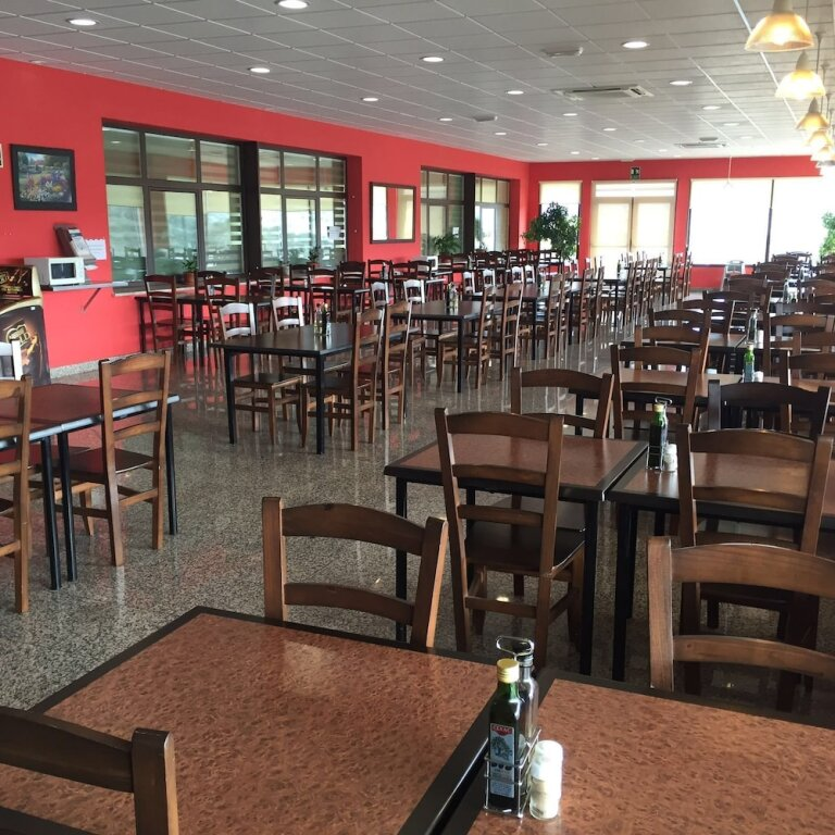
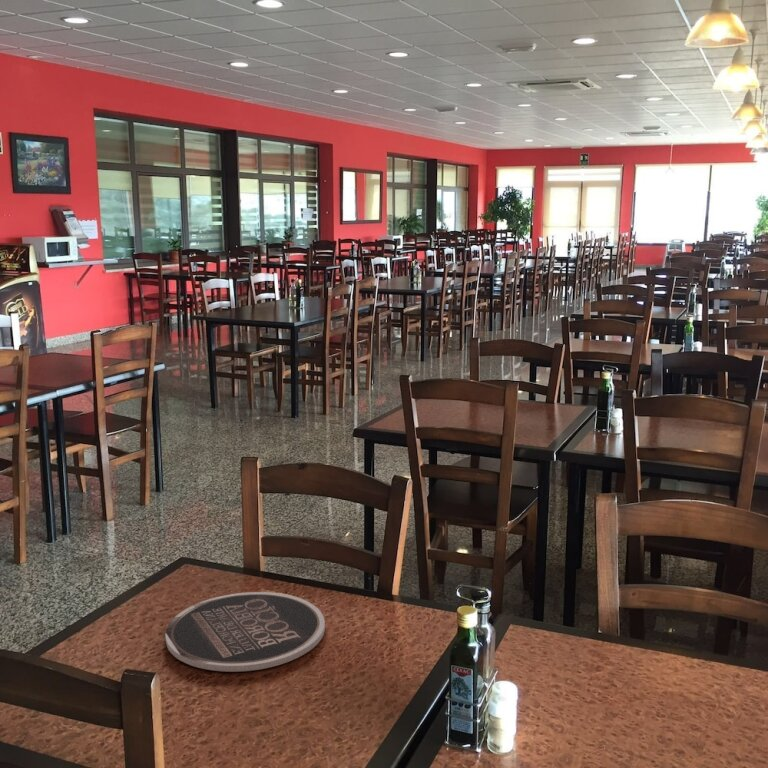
+ plate (246, 628)
